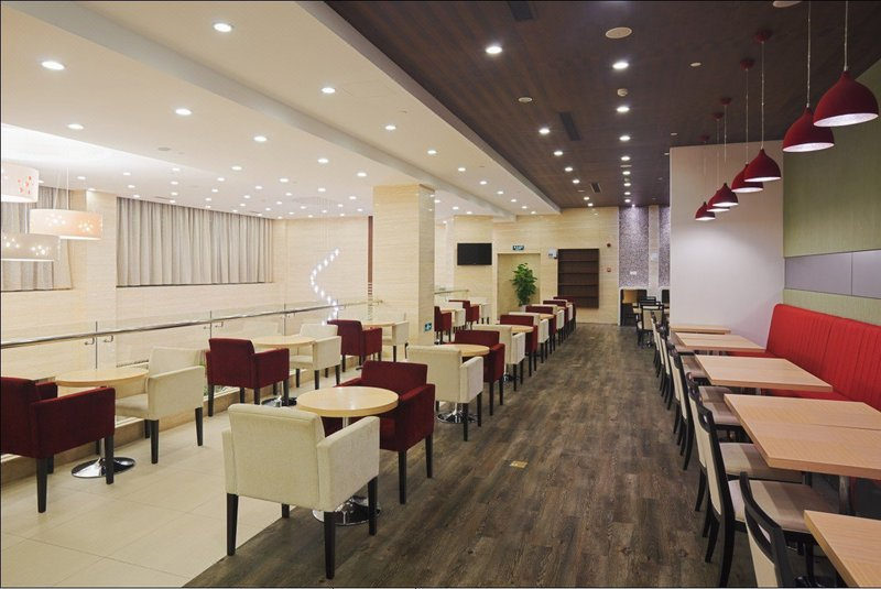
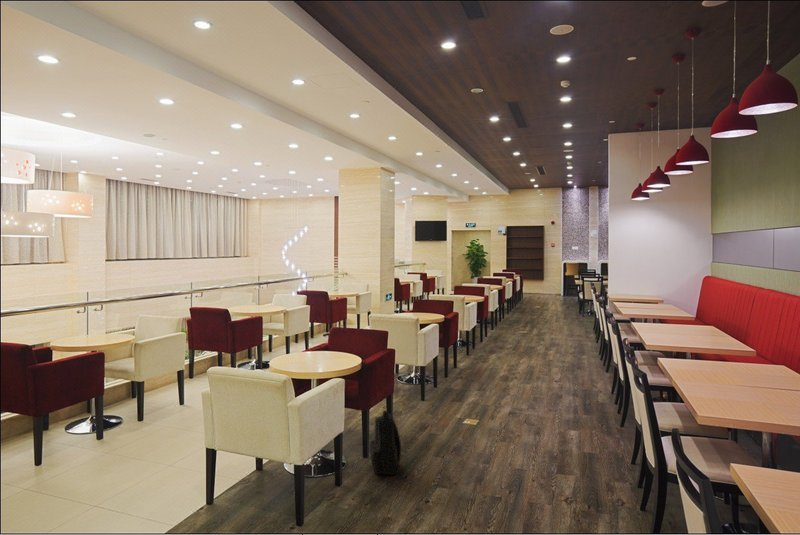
+ backpack (385, 439)
